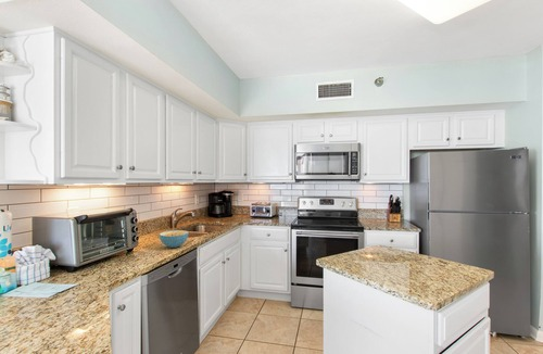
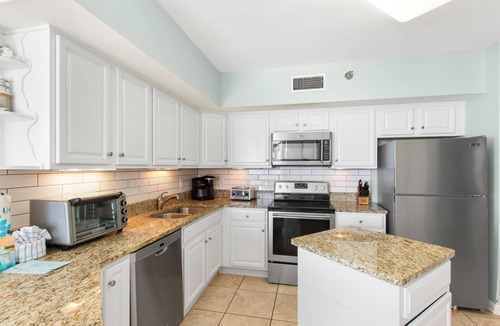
- cereal bowl (174, 239)
